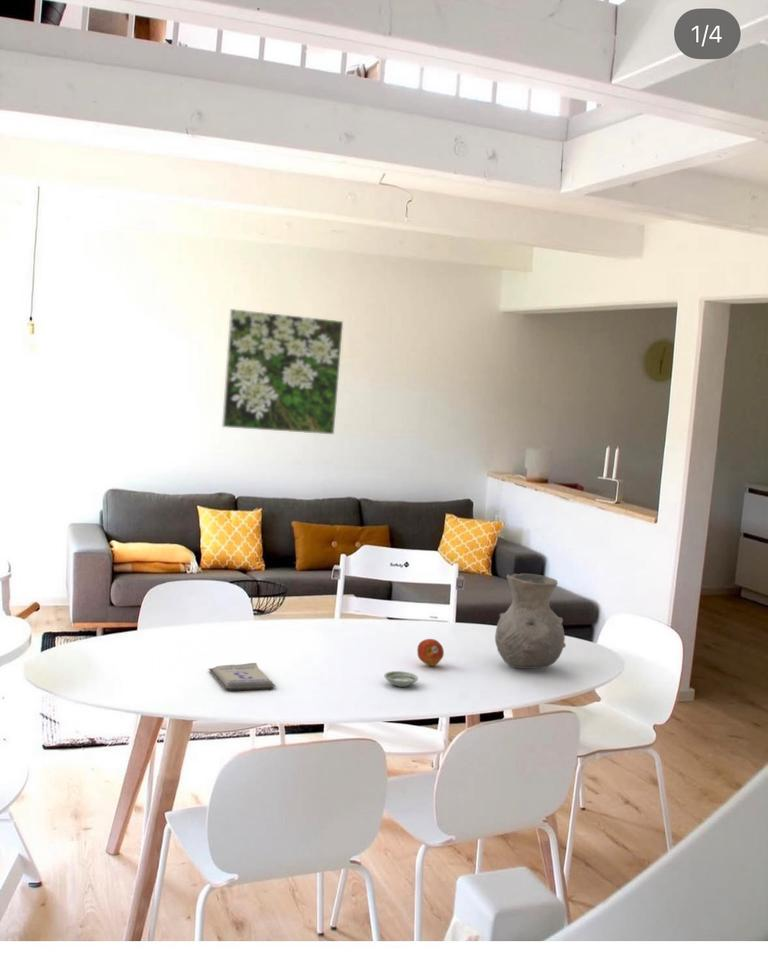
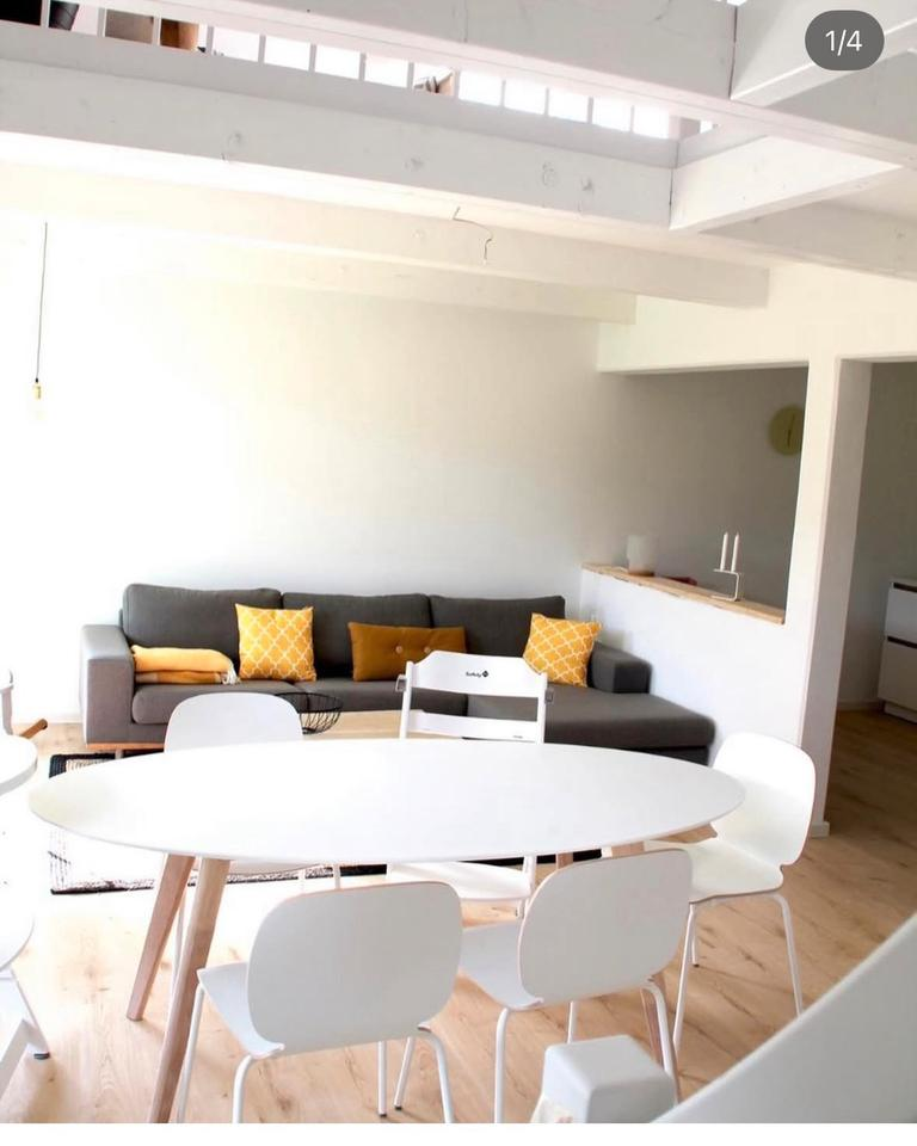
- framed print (283, 373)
- desk calendar (241, 675)
- vase (531, 622)
- saucer (400, 680)
- fruit (430, 652)
